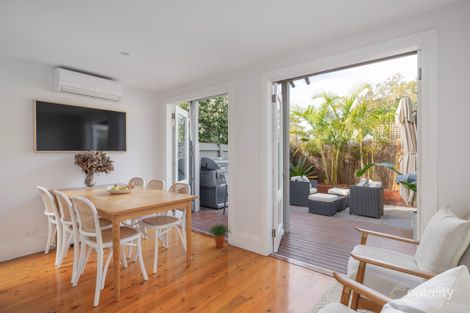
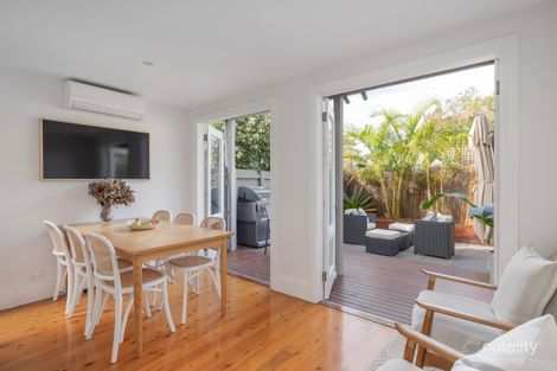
- potted plant (219, 235)
